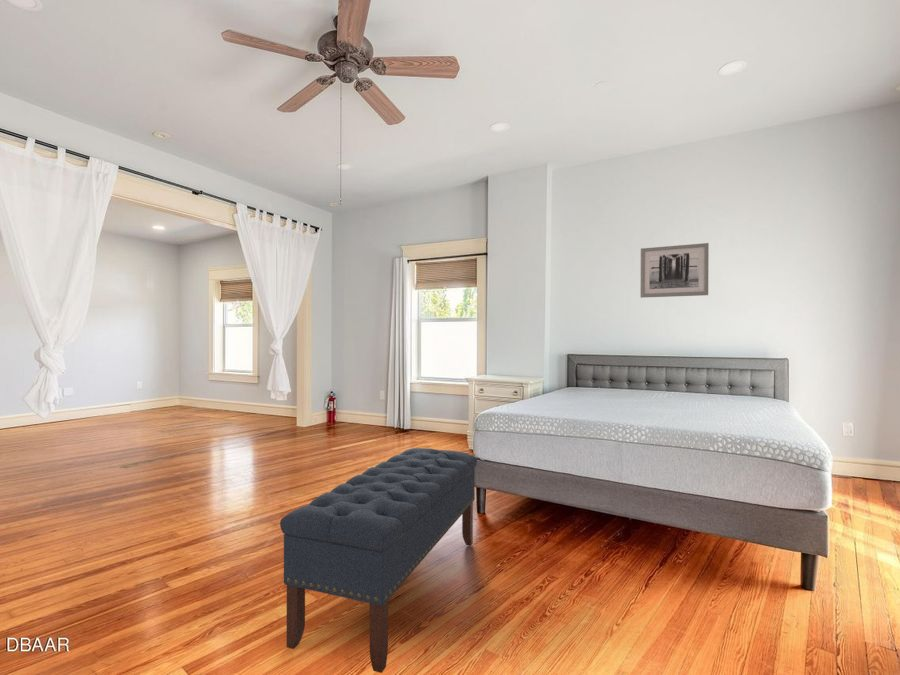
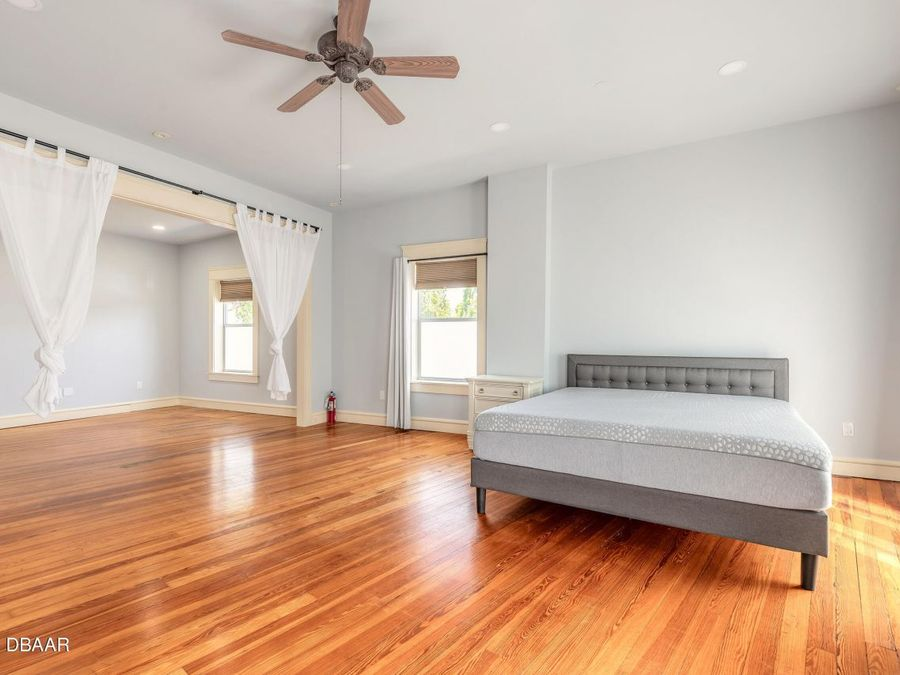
- wall art (673, 271)
- bench (398, 529)
